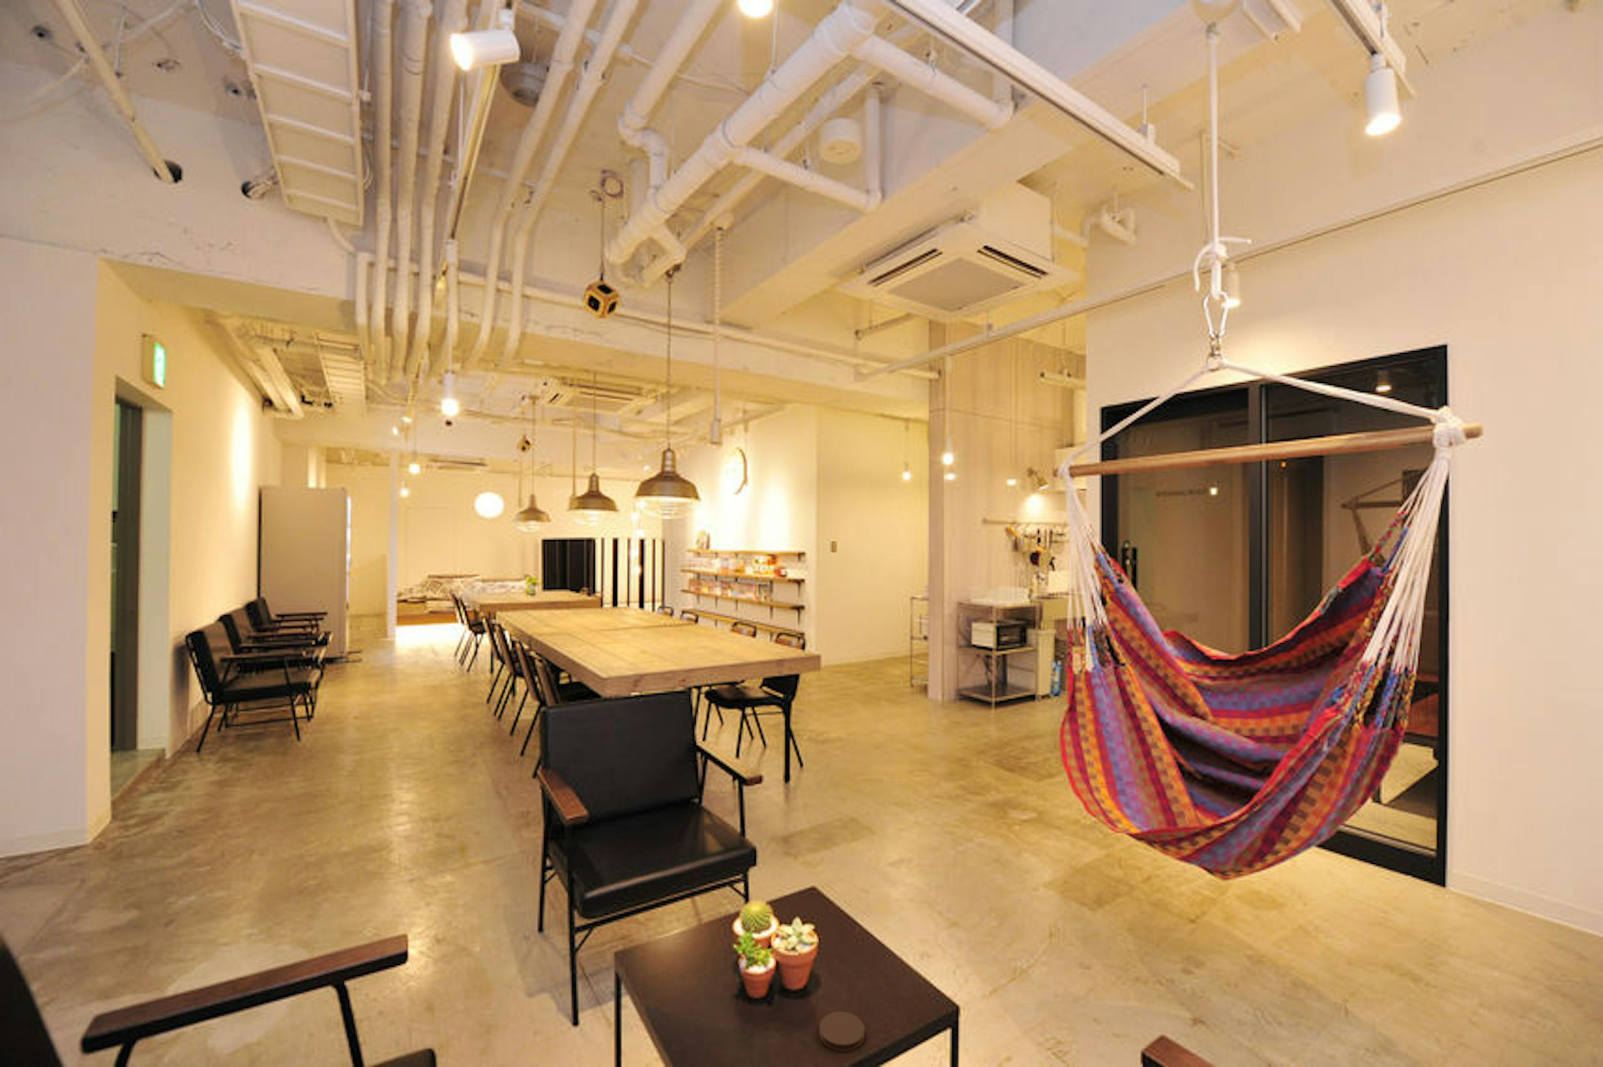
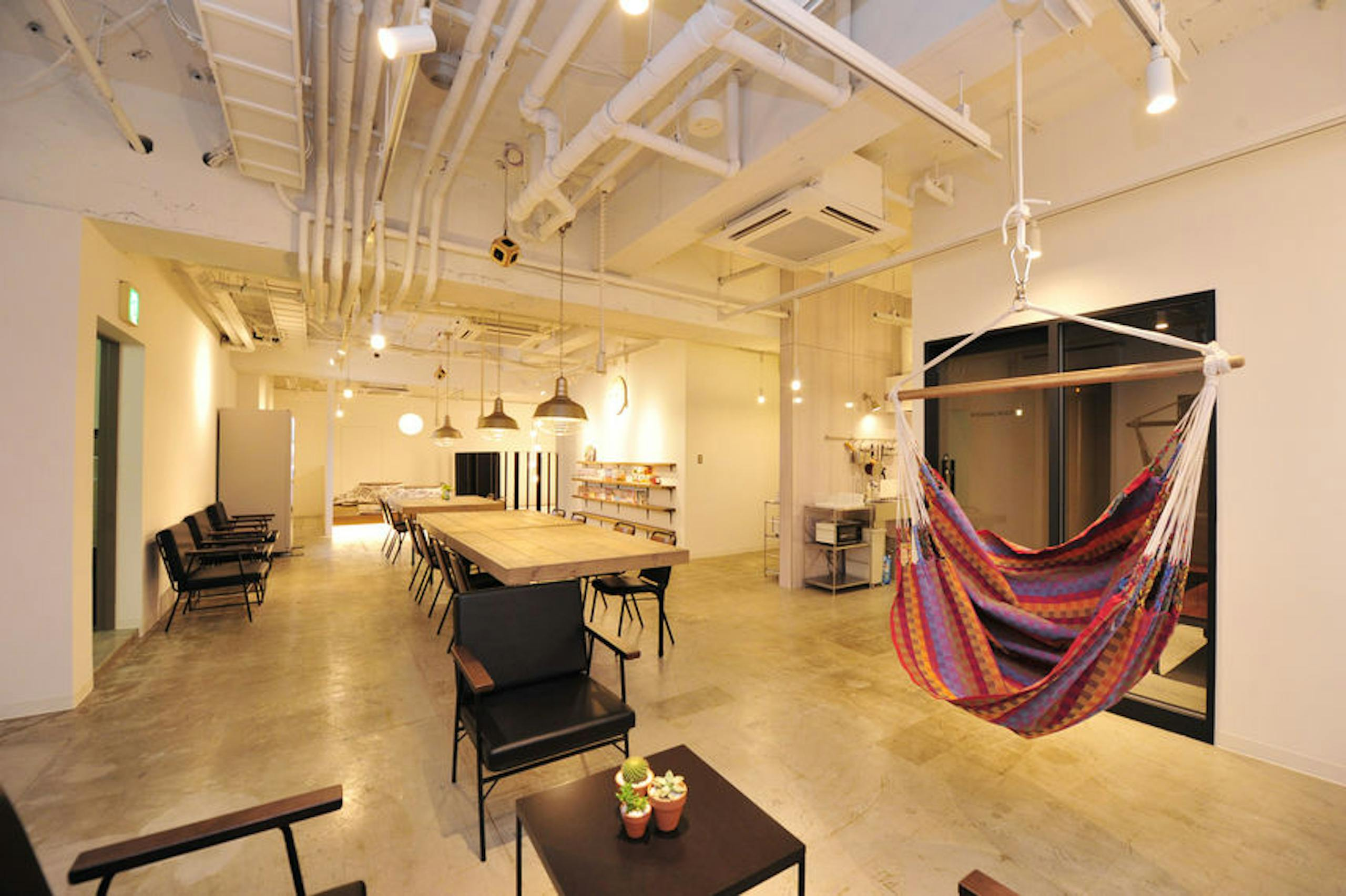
- coaster (842, 1031)
